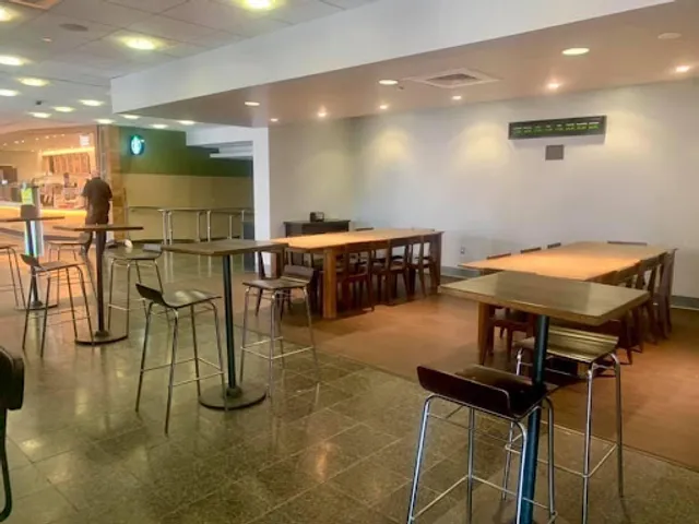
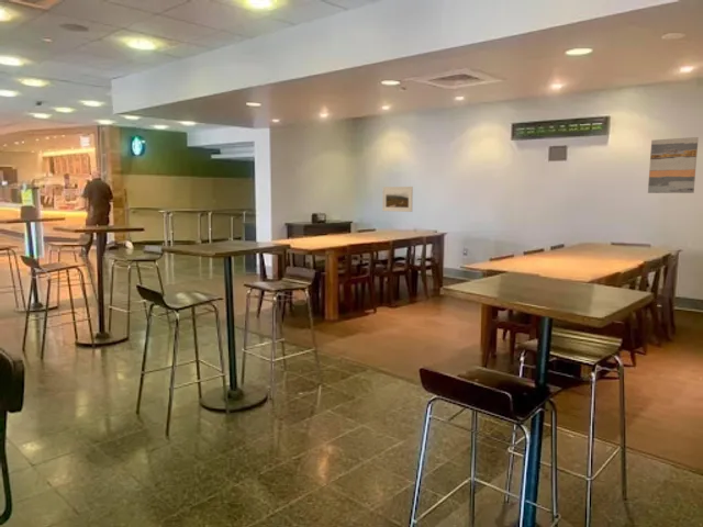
+ wall art (672, 166)
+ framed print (397, 199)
